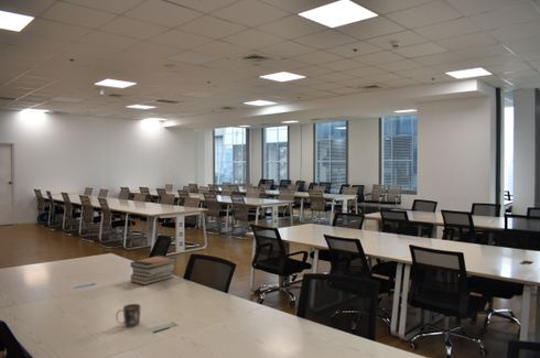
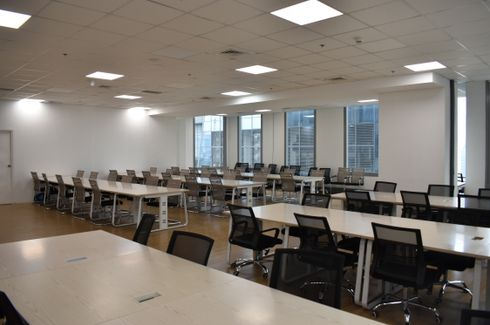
- book stack (153, 269)
- mug (128, 315)
